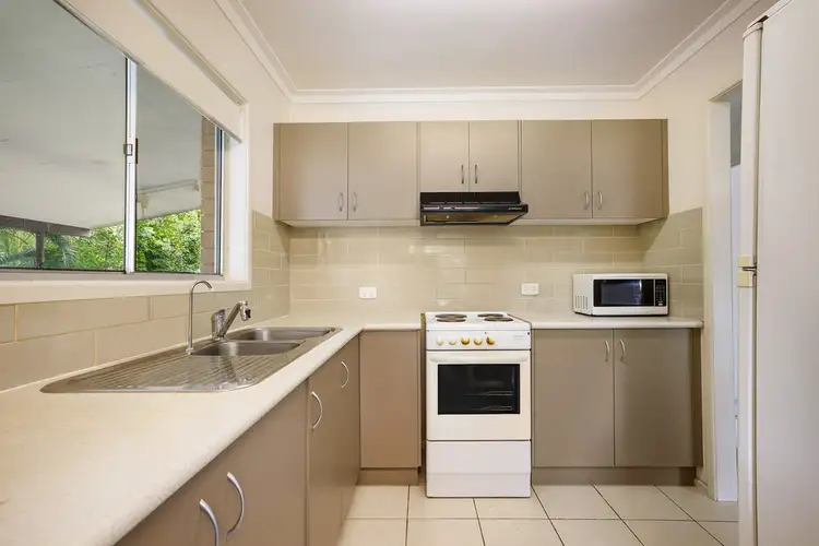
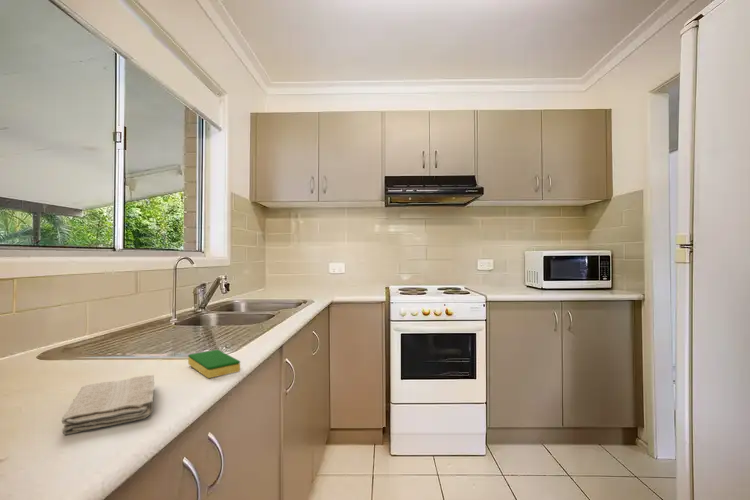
+ washcloth (114, 398)
+ dish sponge (213, 362)
